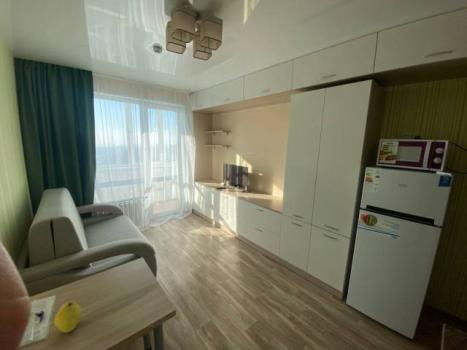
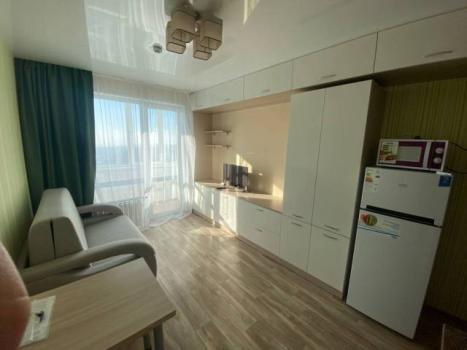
- fruit (68, 315)
